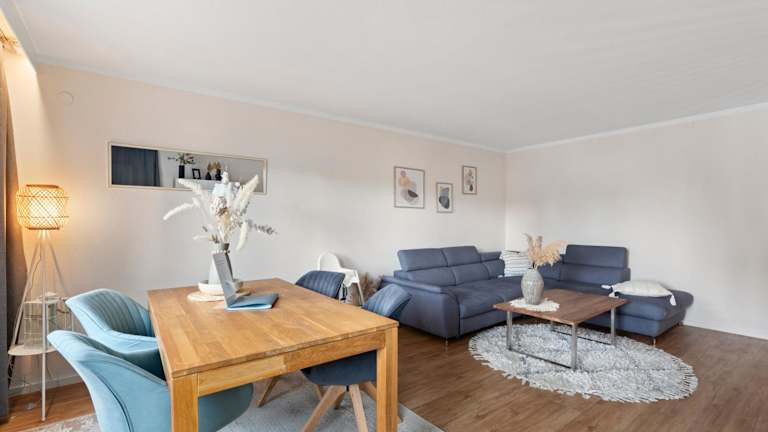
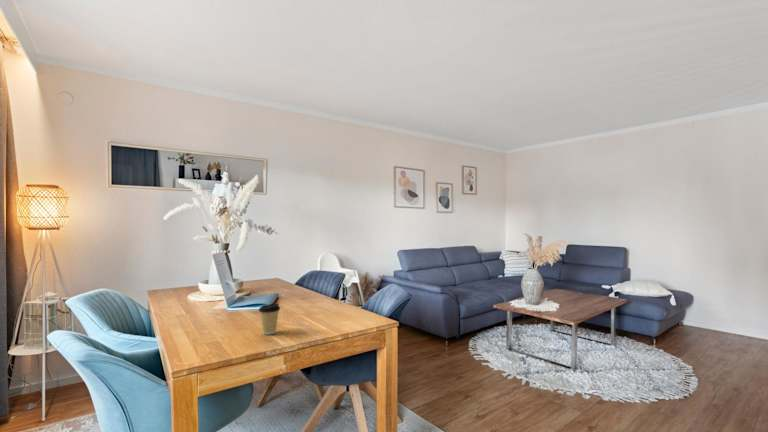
+ coffee cup (269, 318)
